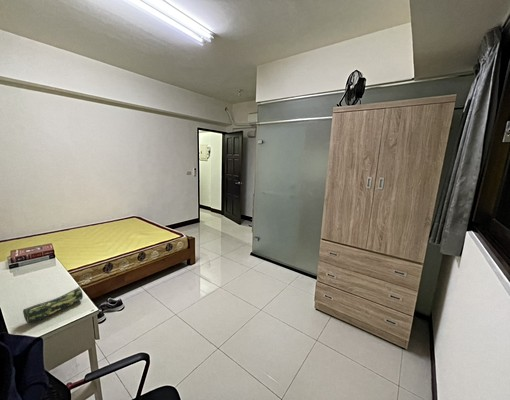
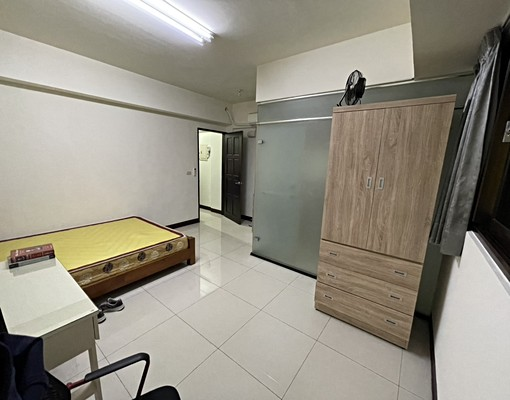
- pencil case (56, 303)
